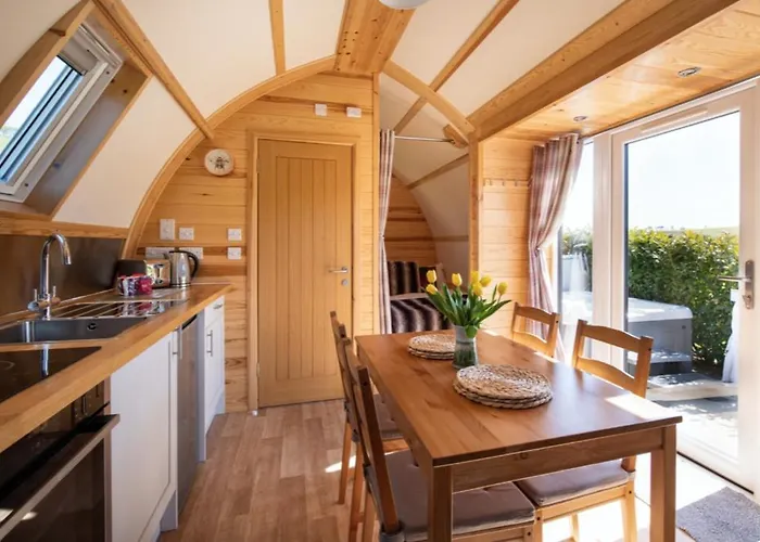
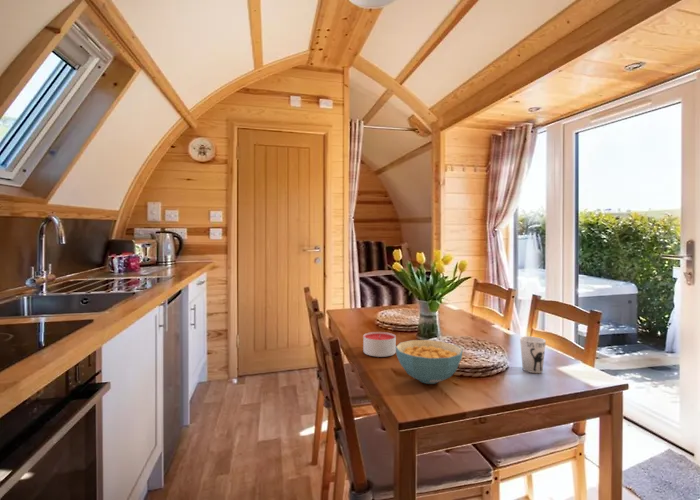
+ candle (379, 343)
+ cereal bowl (428, 364)
+ cup (532, 354)
